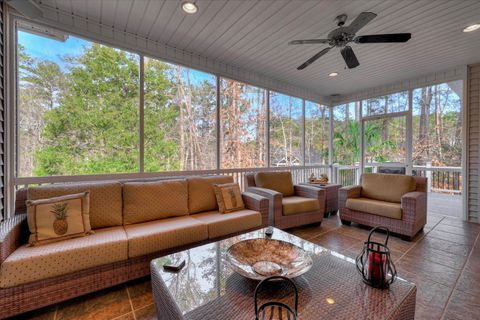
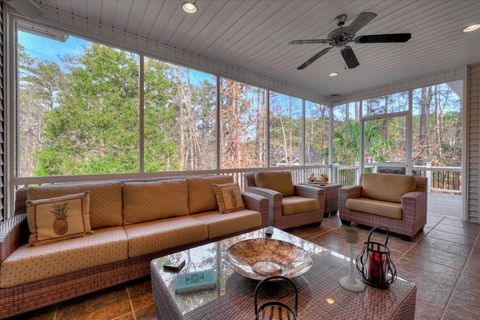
+ book (195, 281)
+ candle holder (351, 257)
